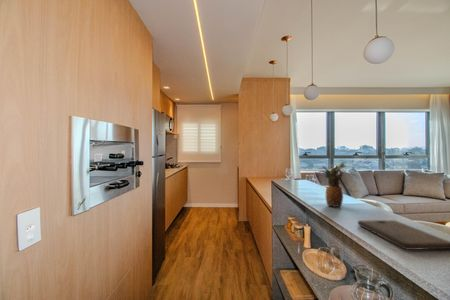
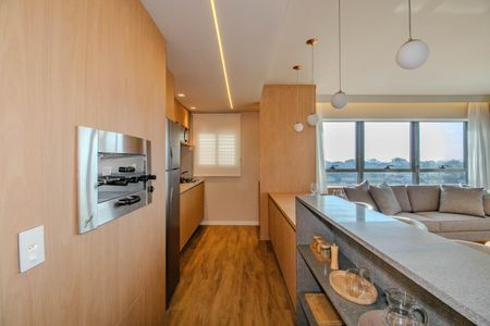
- fruit (333, 183)
- cutting board (399, 232)
